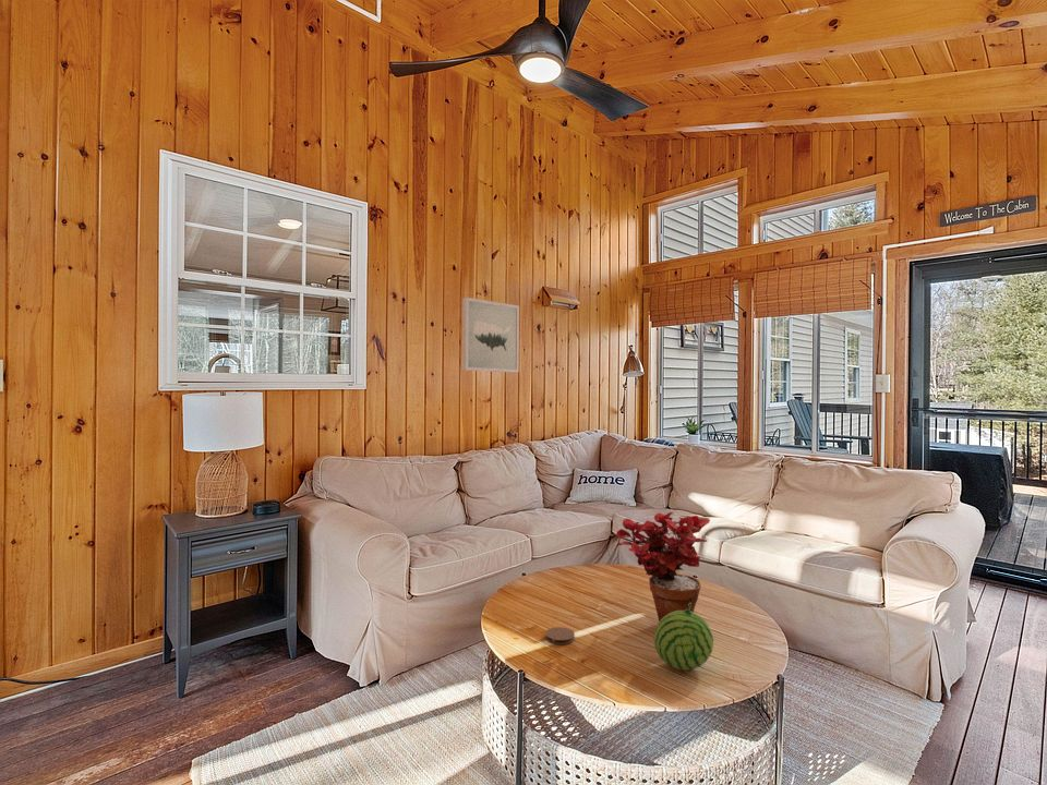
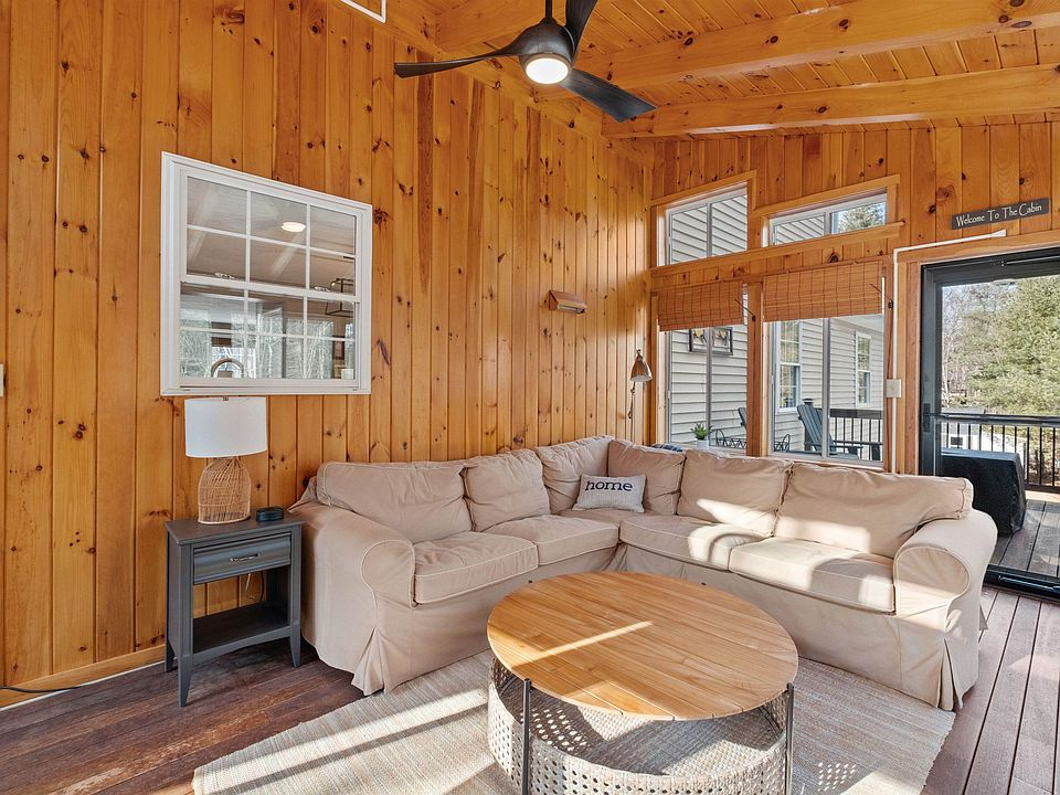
- fruit (683, 635)
- wall art (492, 336)
- coaster (559, 635)
- potted plant (665, 569)
